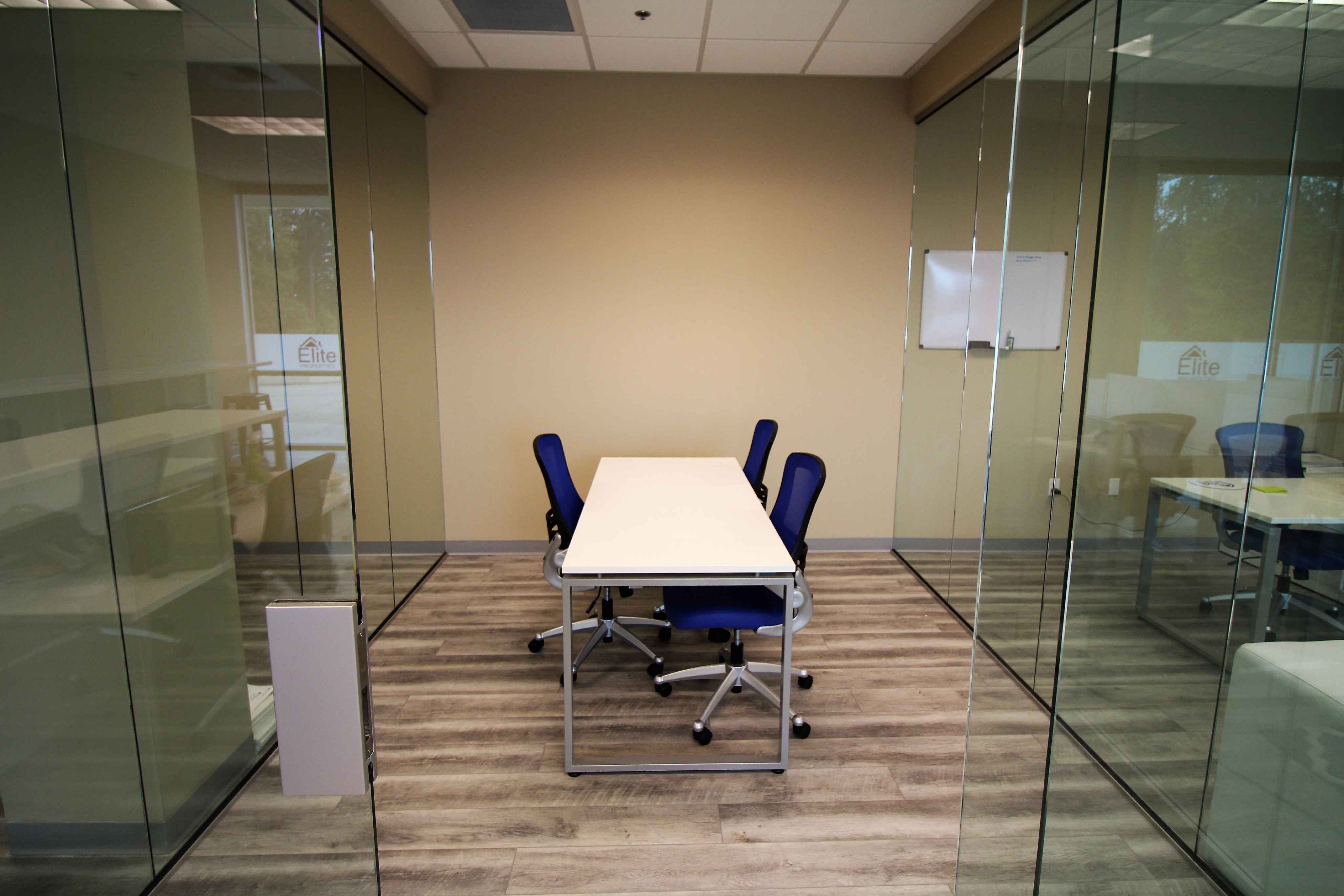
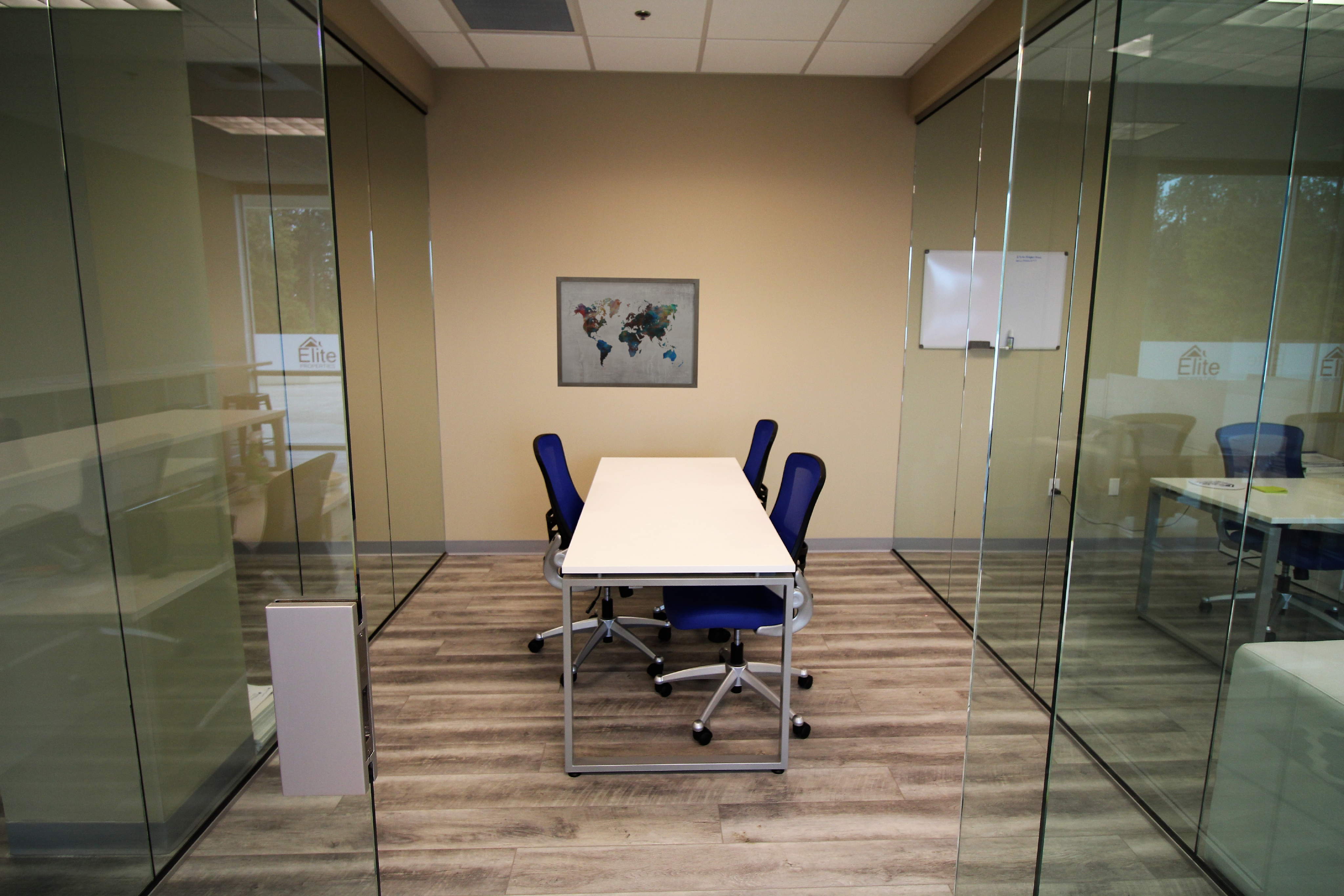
+ wall art (628, 333)
